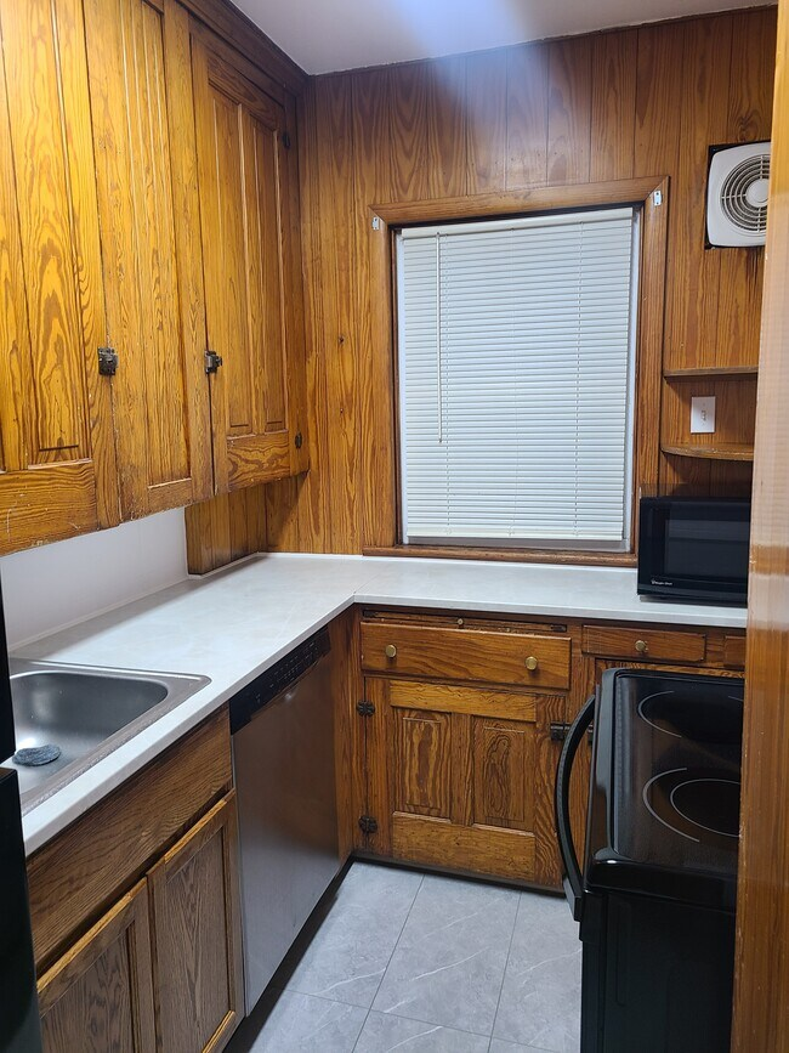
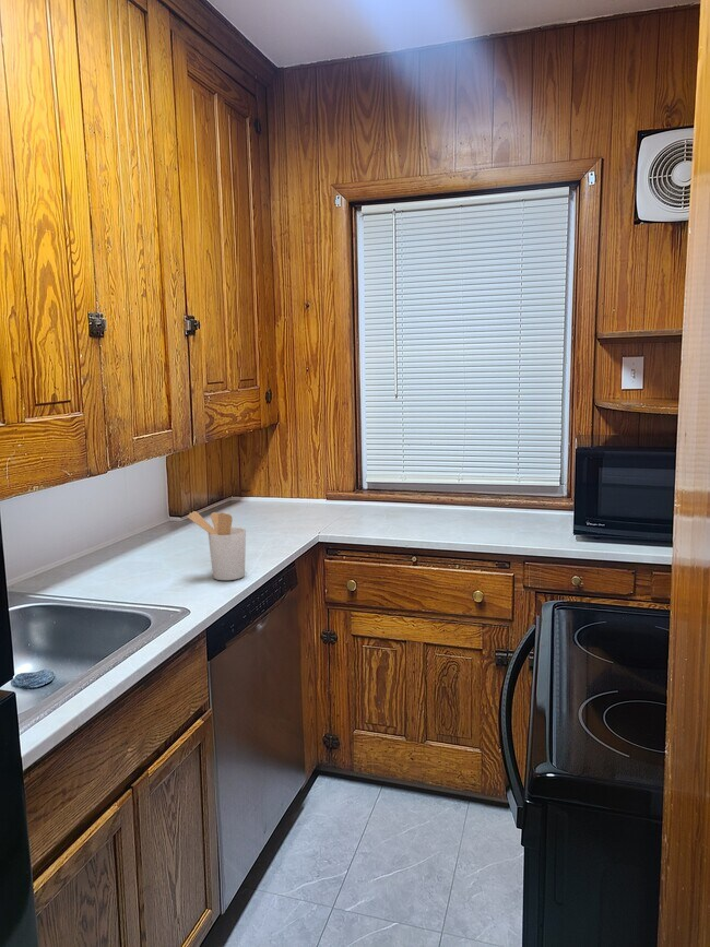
+ utensil holder (216, 543)
